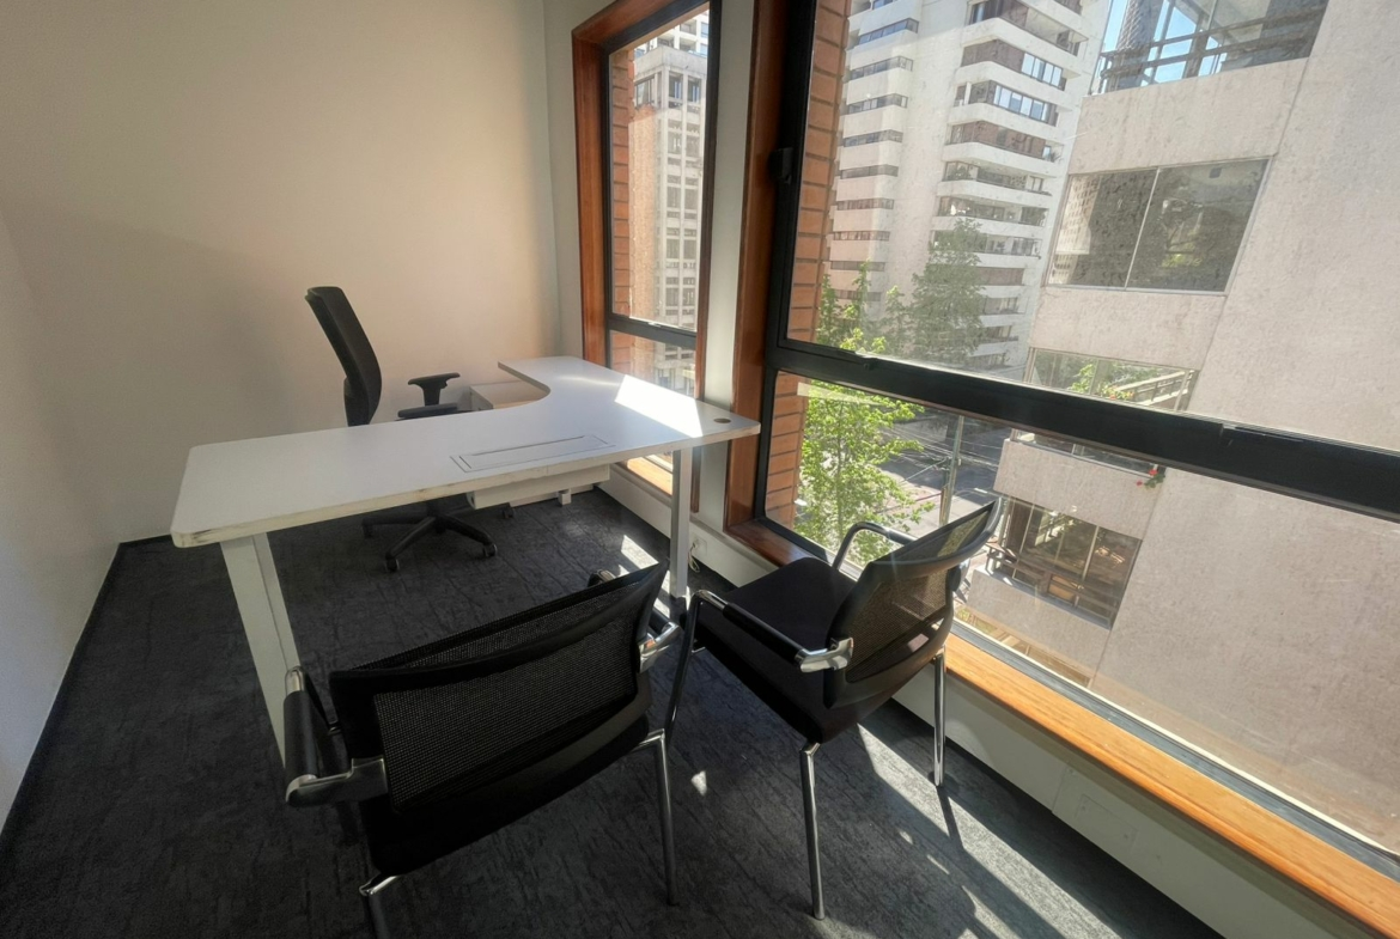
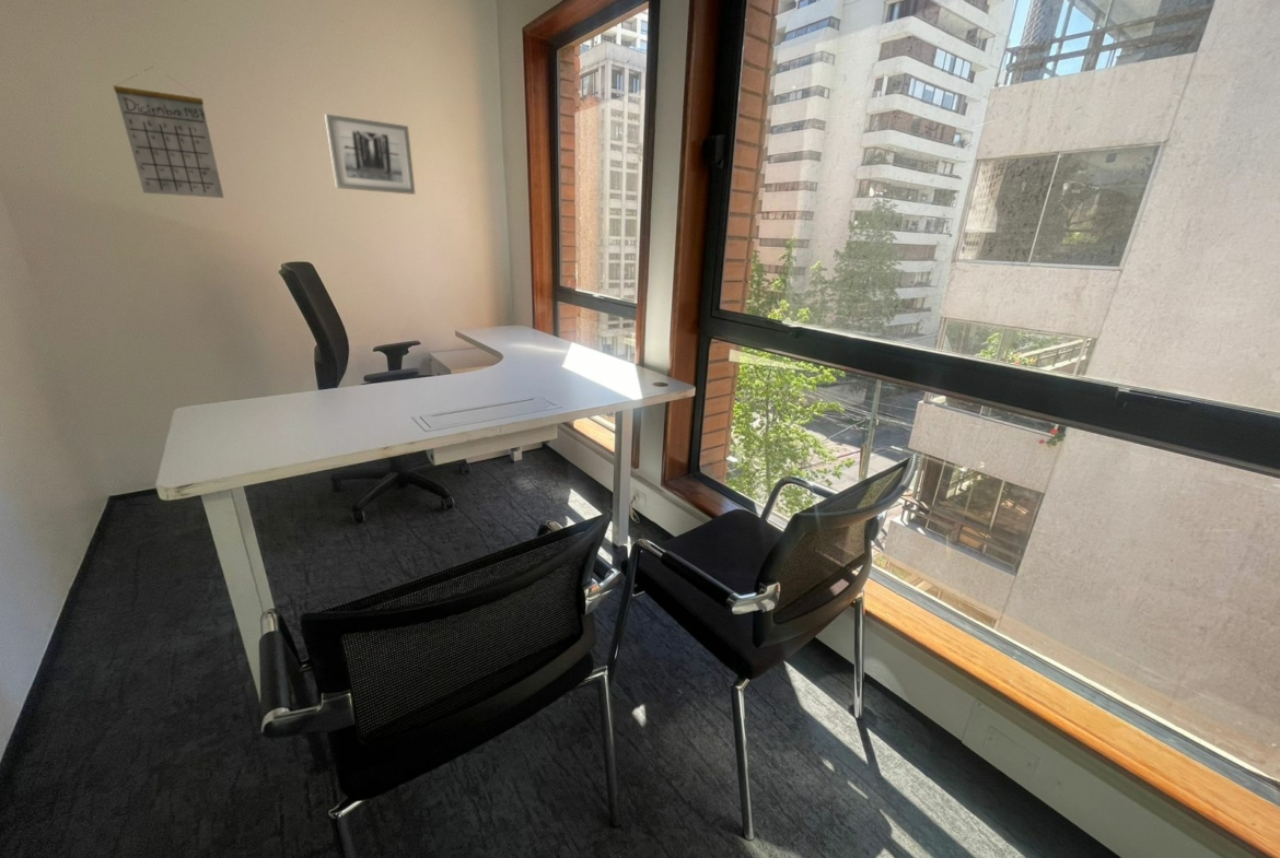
+ wall art (372, 156)
+ calendar (170, 132)
